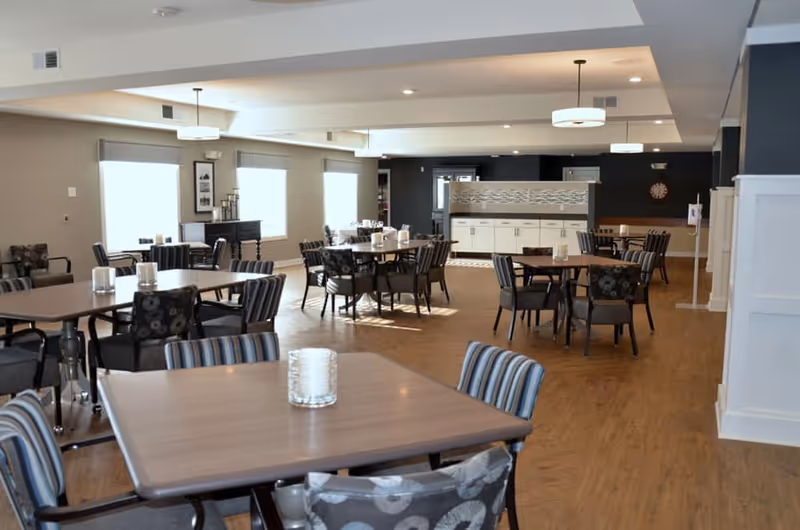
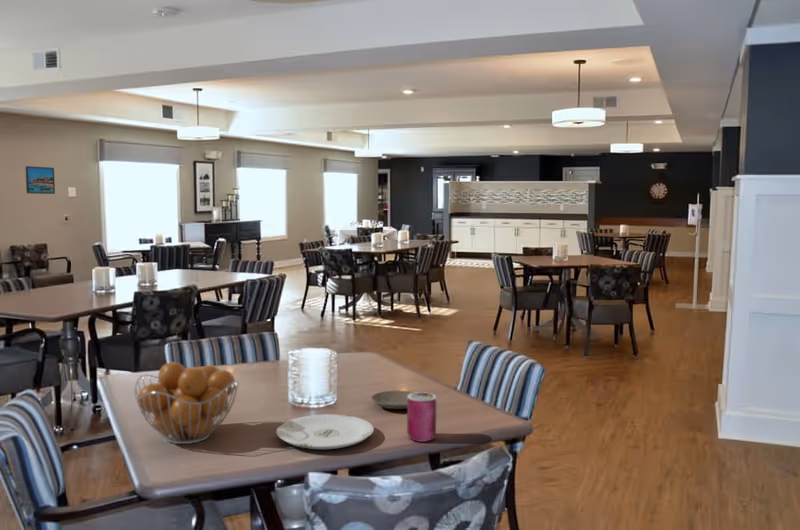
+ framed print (40, 180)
+ plate (397, 401)
+ fruit basket (187, 400)
+ plate (325, 432)
+ can (421, 416)
